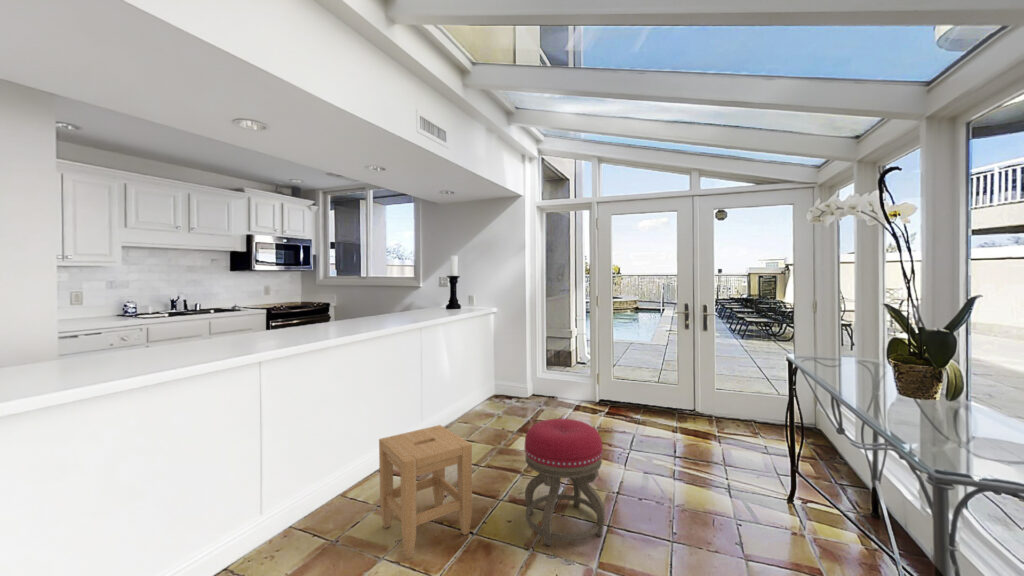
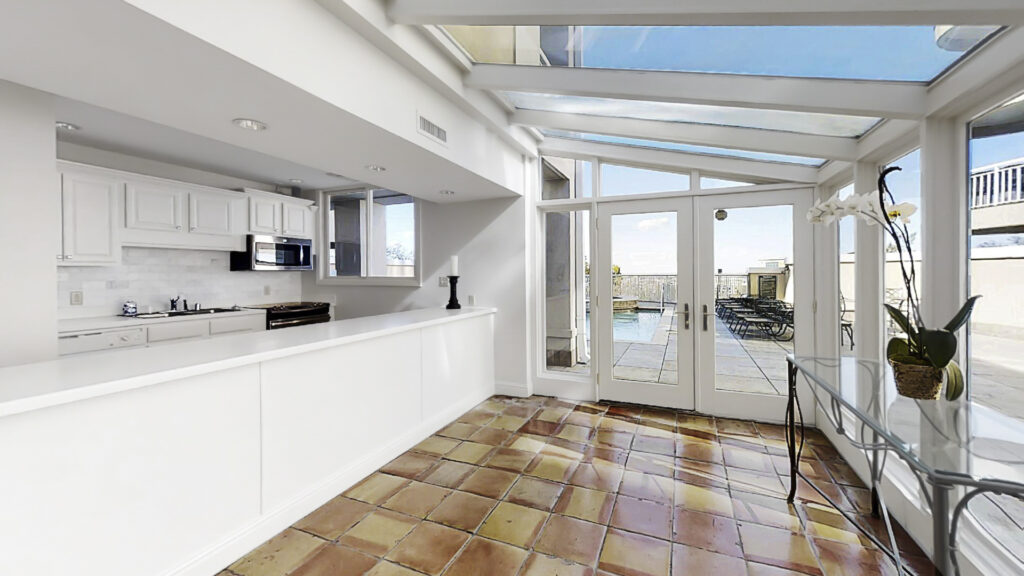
- stool (425, 485)
- stool (563, 475)
